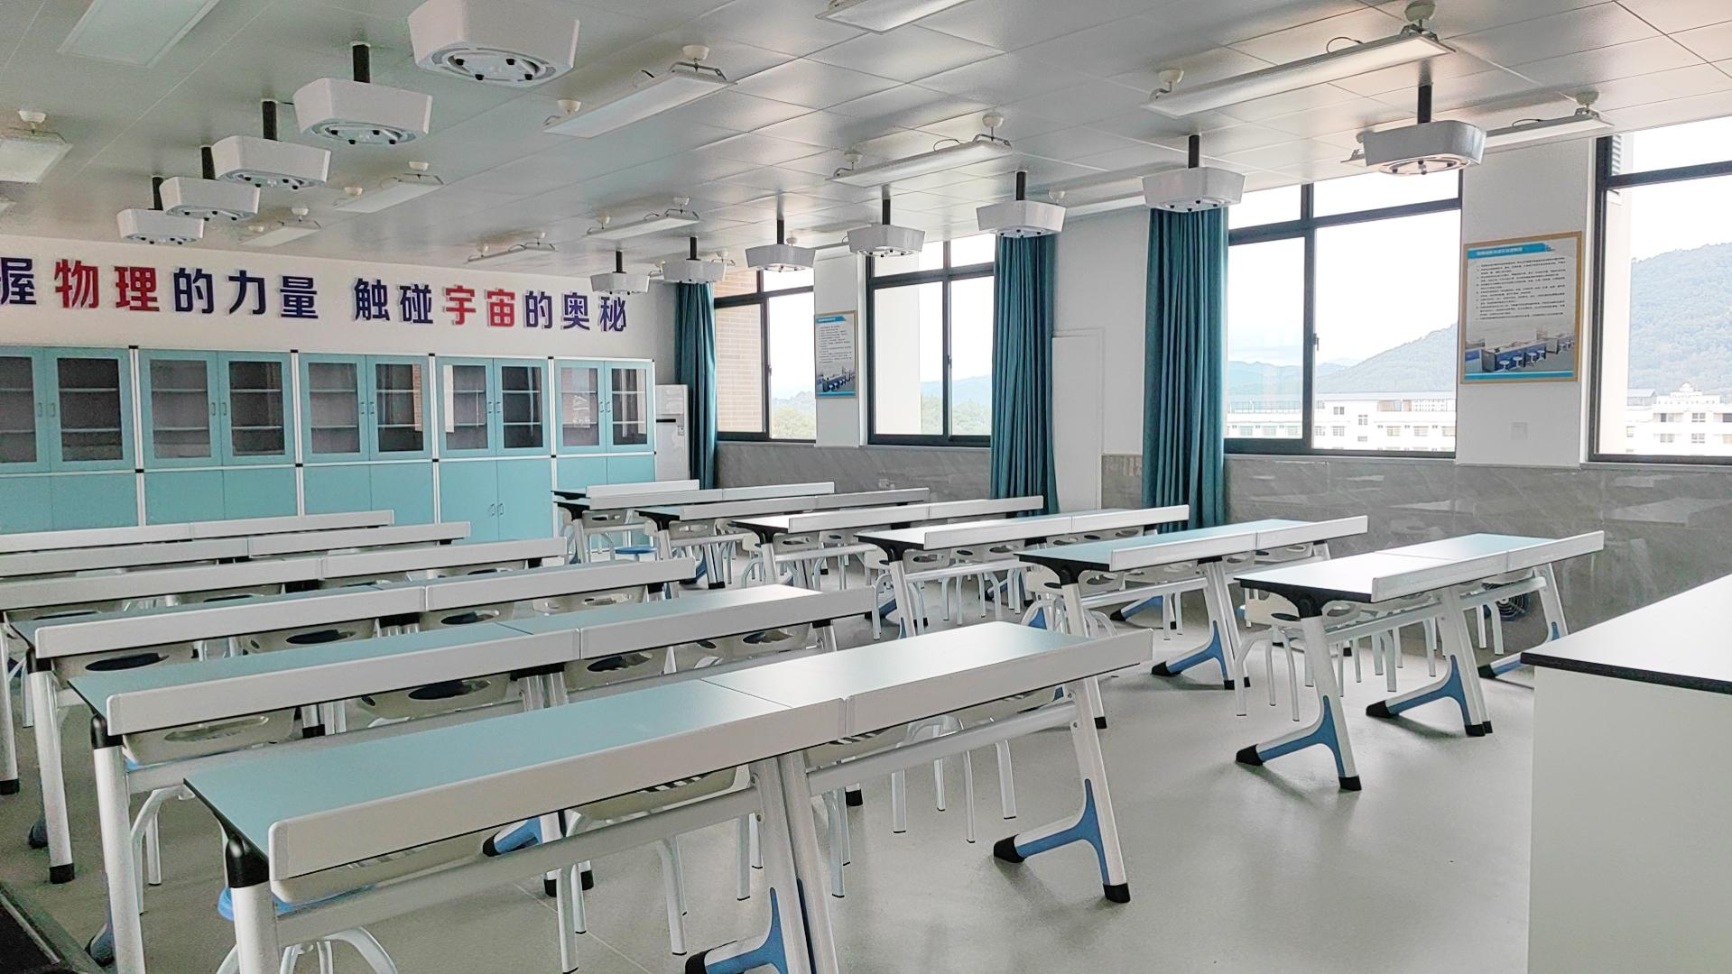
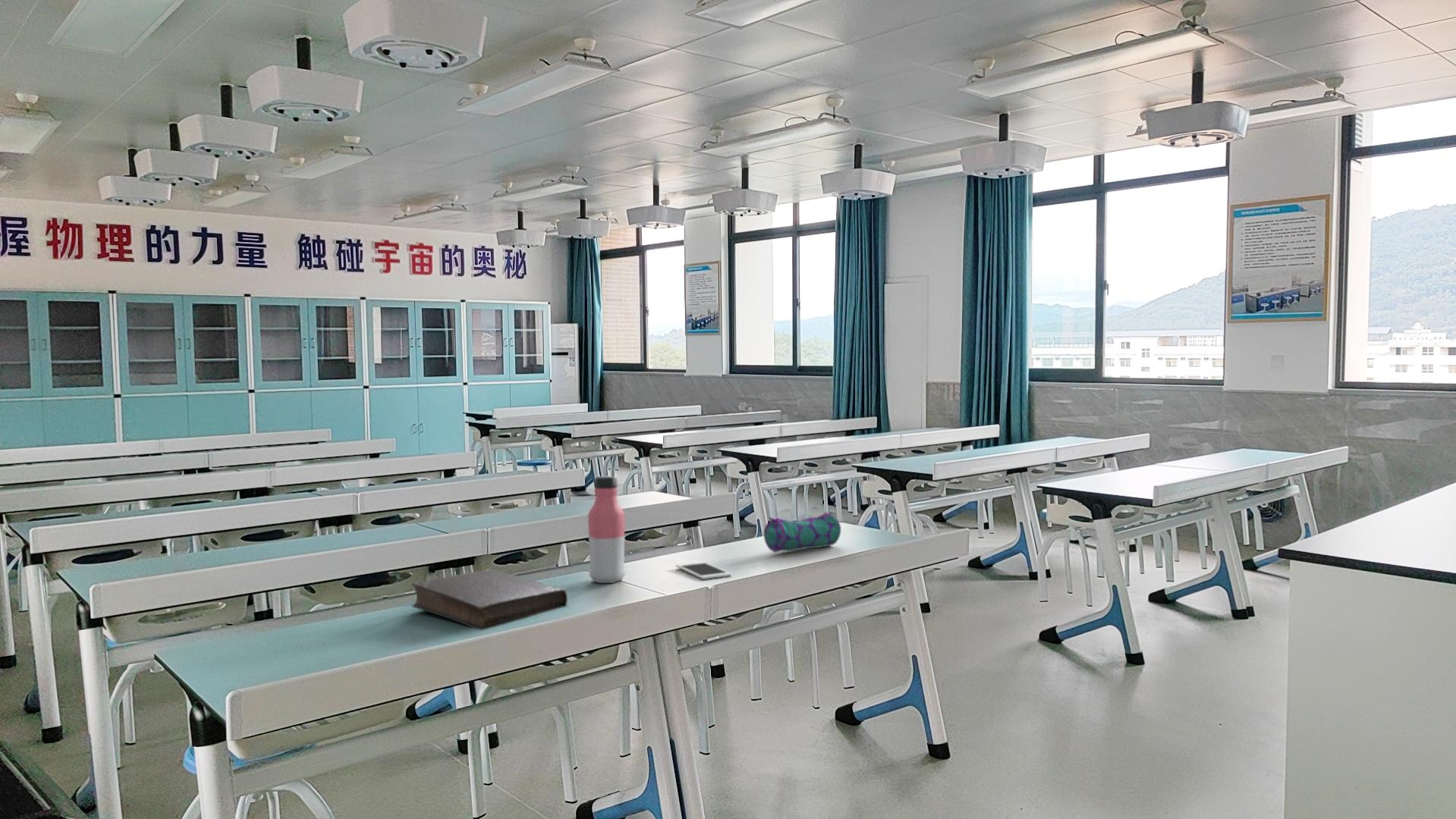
+ water bottle (606, 529)
+ book (489, 595)
+ pencil case (802, 532)
+ cell phone (703, 570)
